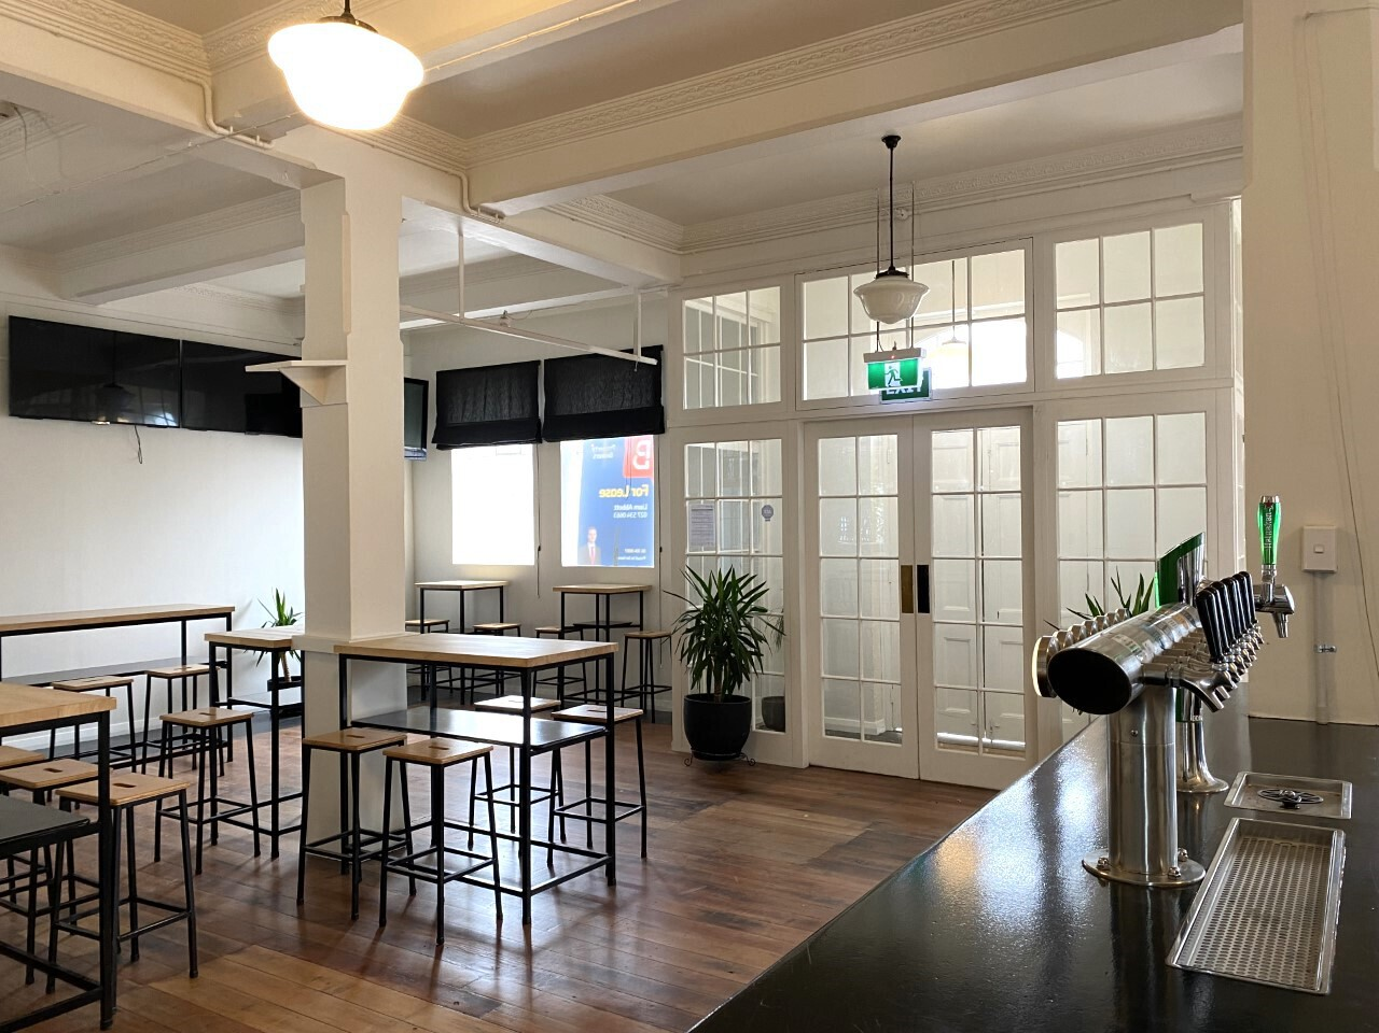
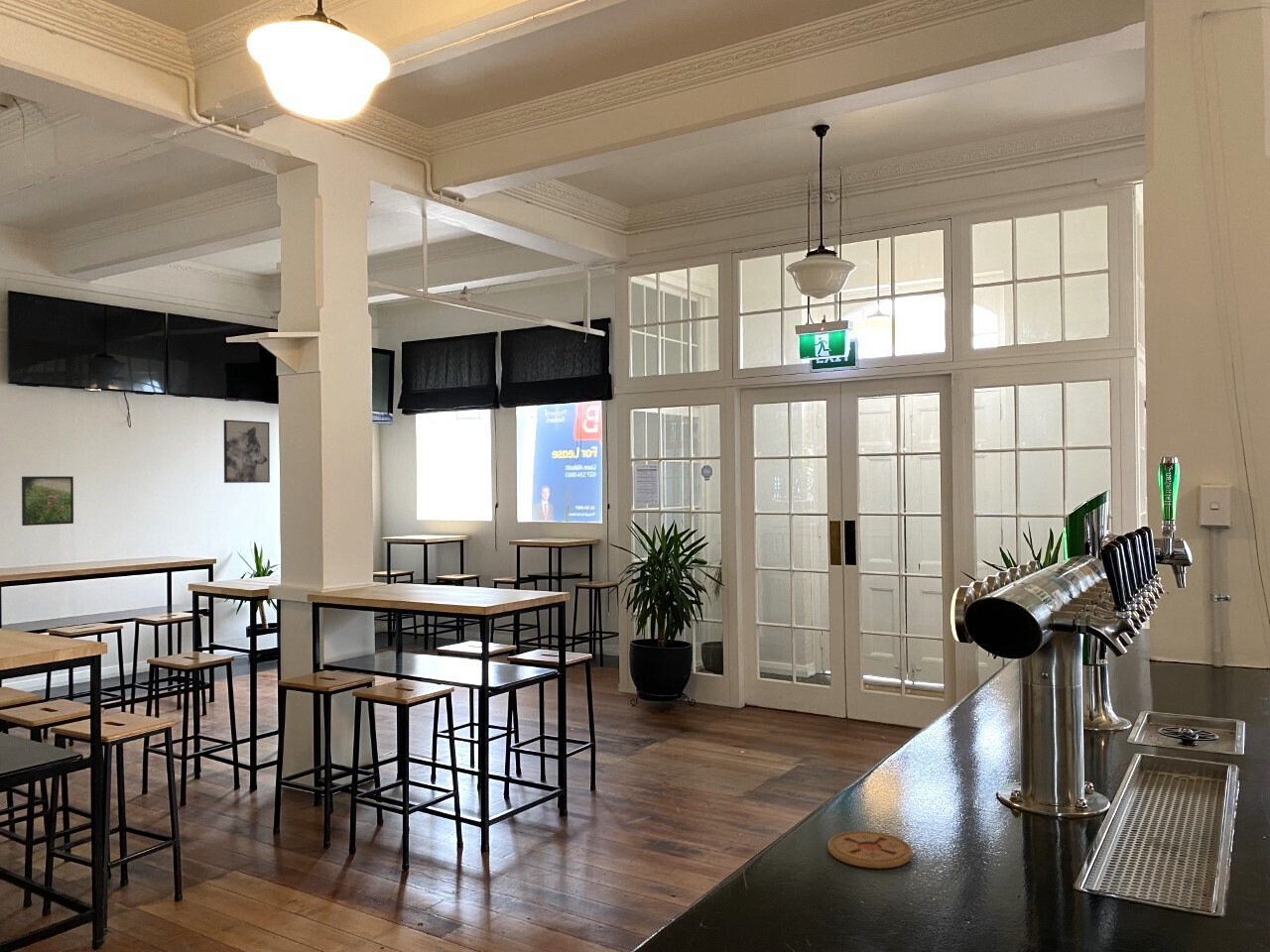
+ coaster (869, 848)
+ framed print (48, 500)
+ wall art (247, 451)
